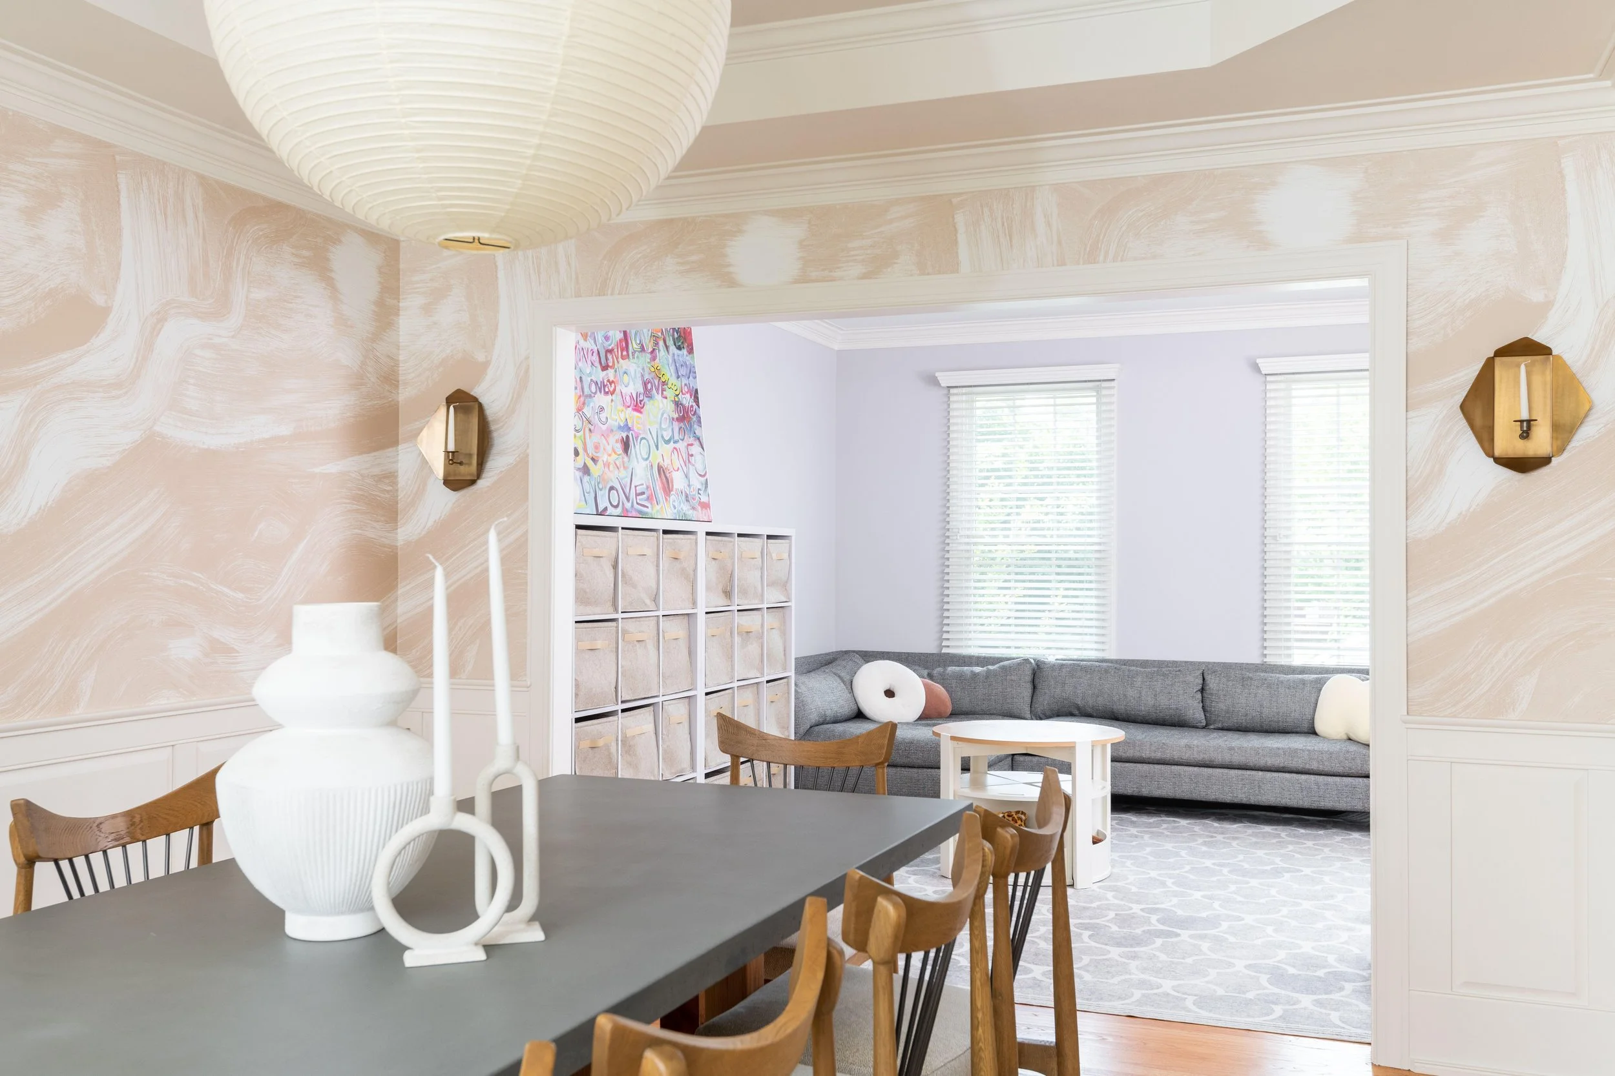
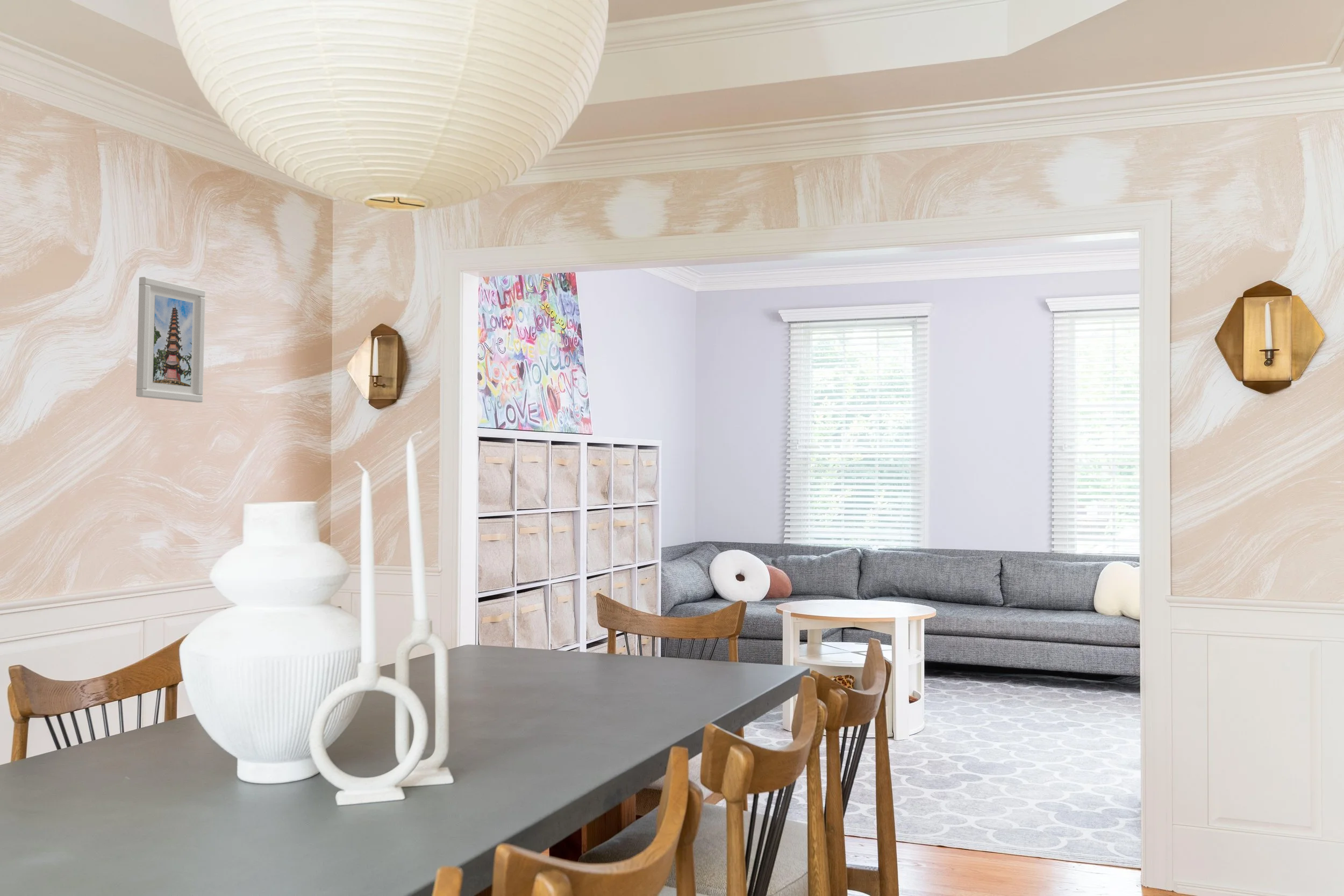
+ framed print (171, 341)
